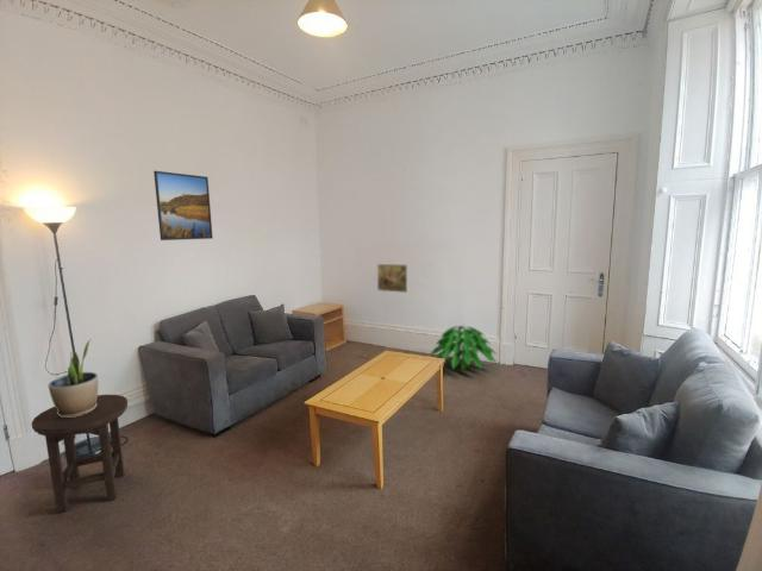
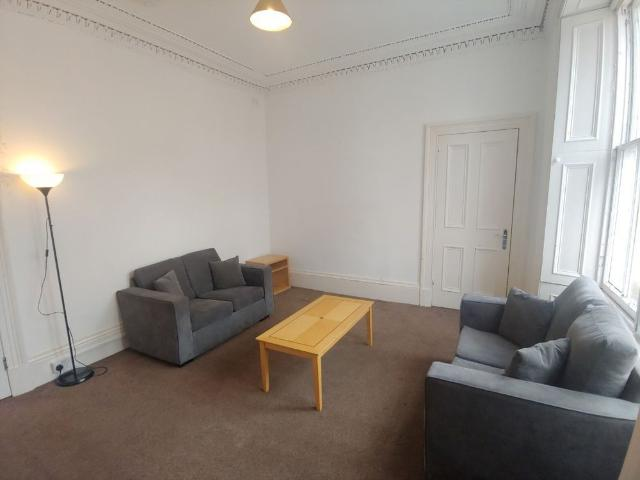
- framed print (392, 277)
- stool (90, 456)
- potted plant (73, 377)
- indoor plant (463, 345)
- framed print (185, 207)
